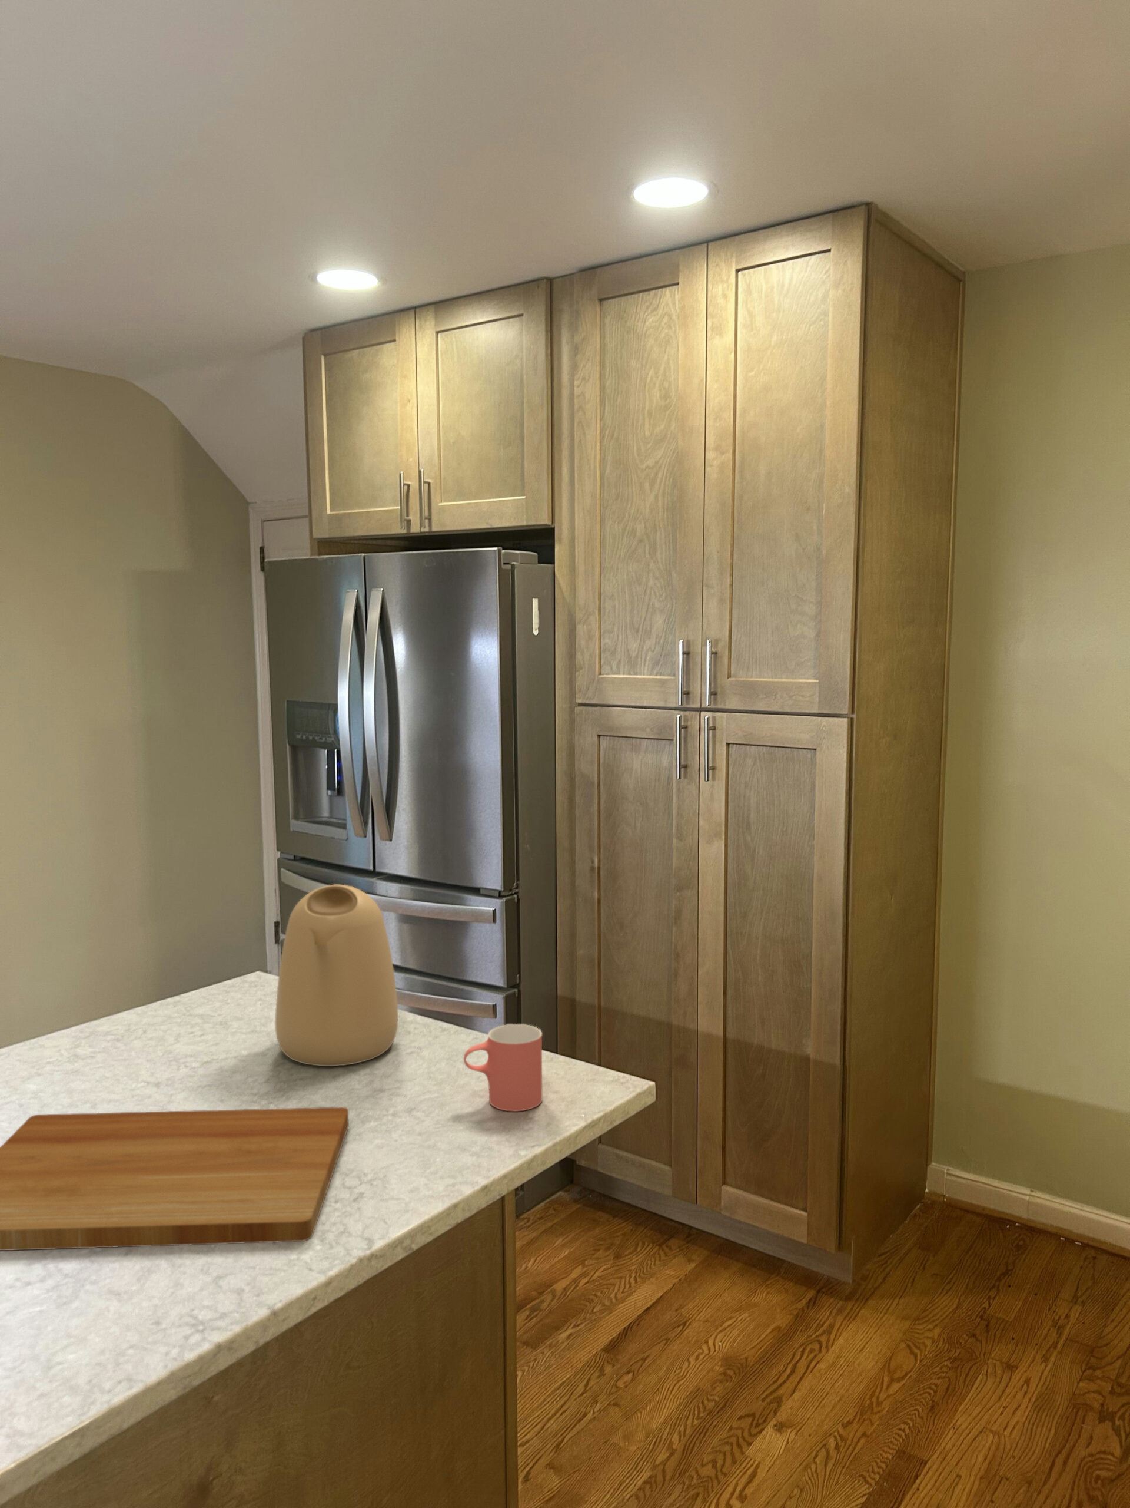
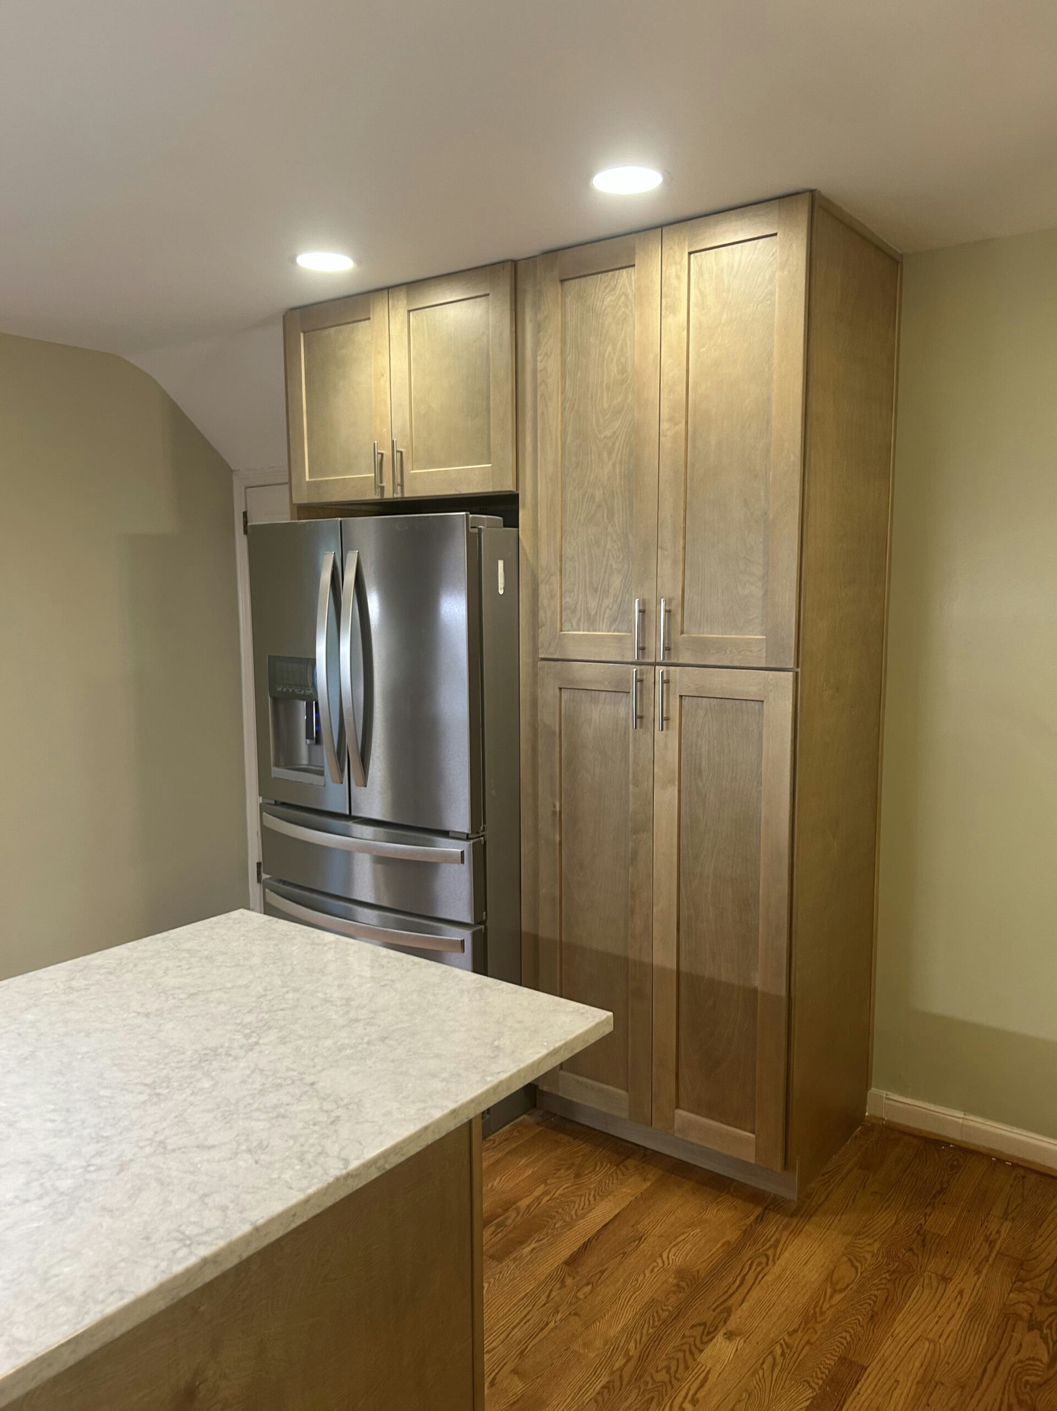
- kettle (337, 964)
- cup (502, 1067)
- cutting board (157, 1172)
